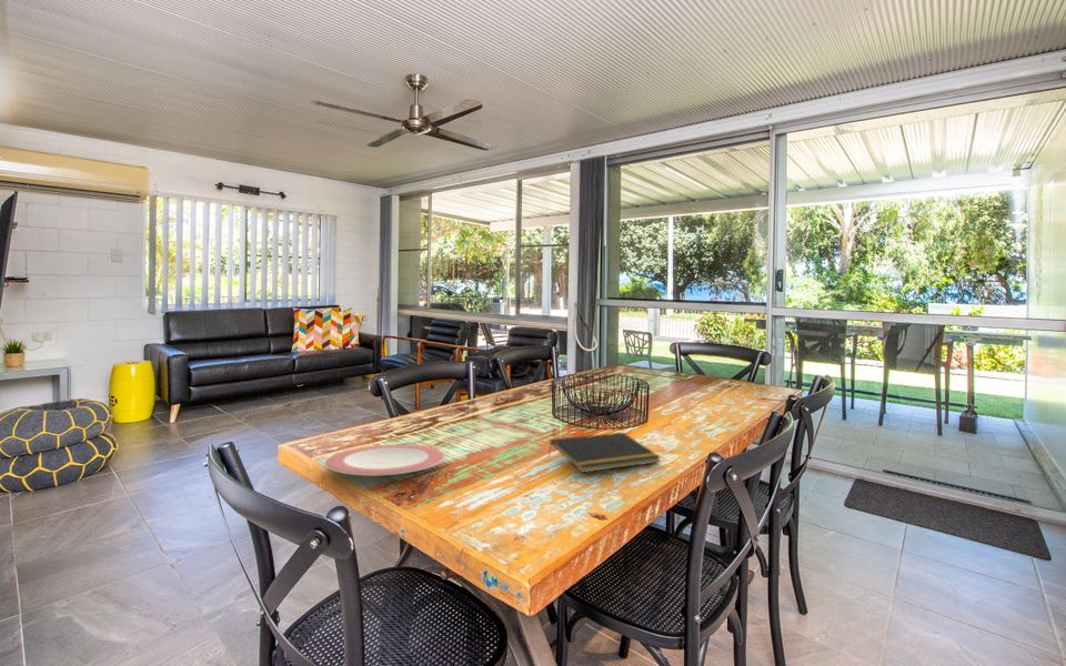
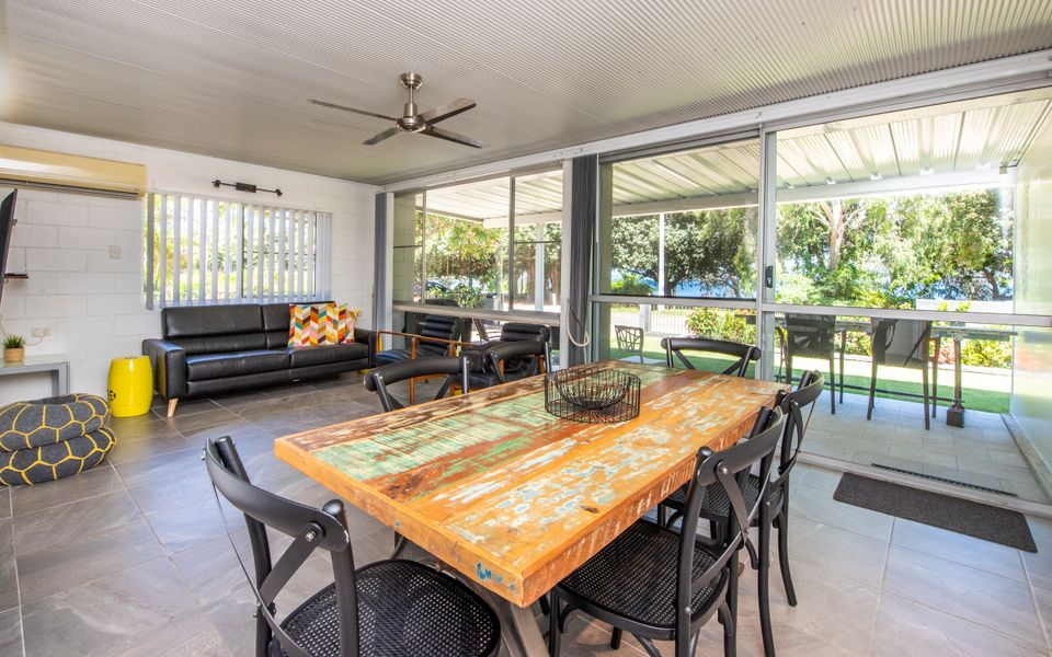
- plate (386, 461)
- notepad (604, 450)
